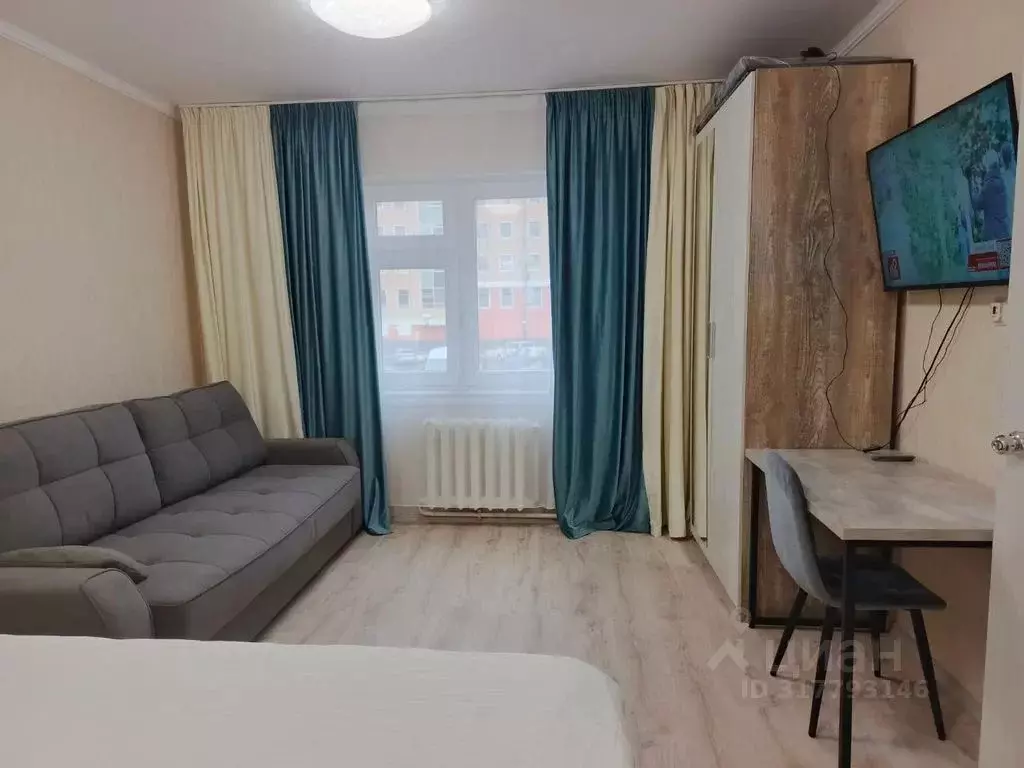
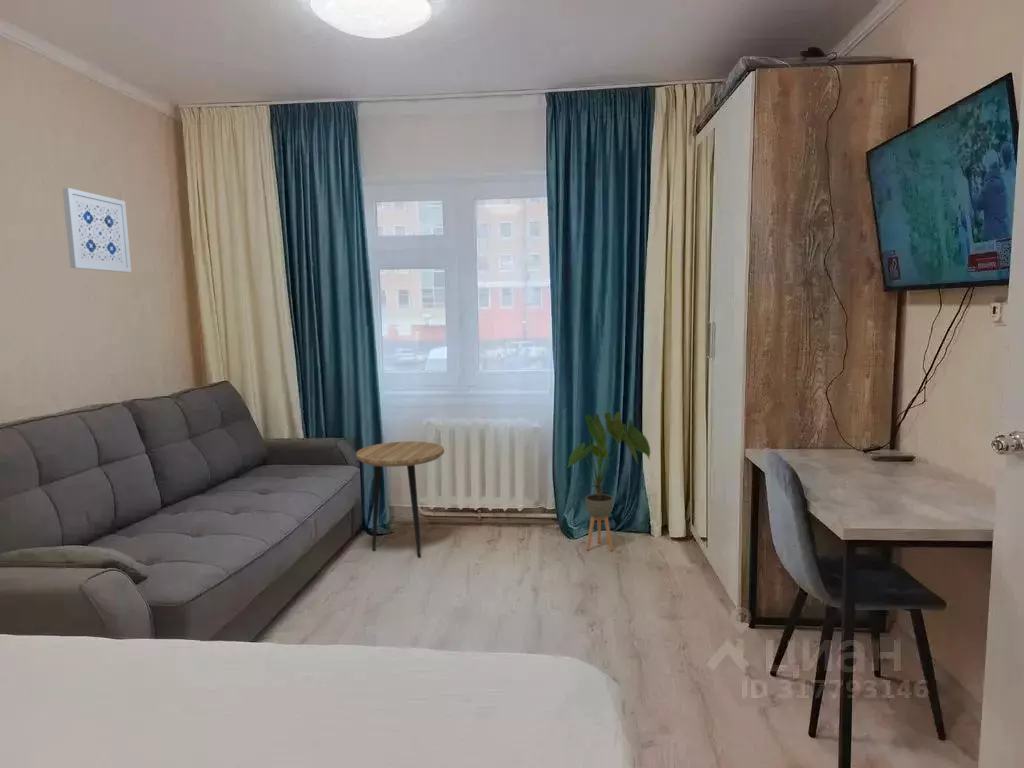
+ house plant (603, 477)
+ wall art (99, 232)
+ side table (411, 499)
